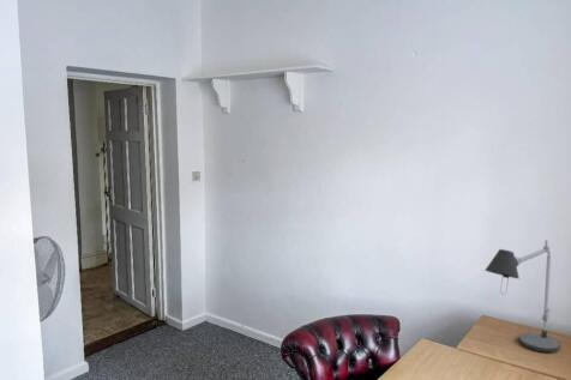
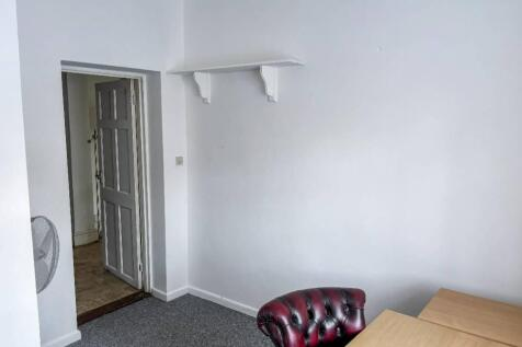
- desk lamp (505, 292)
